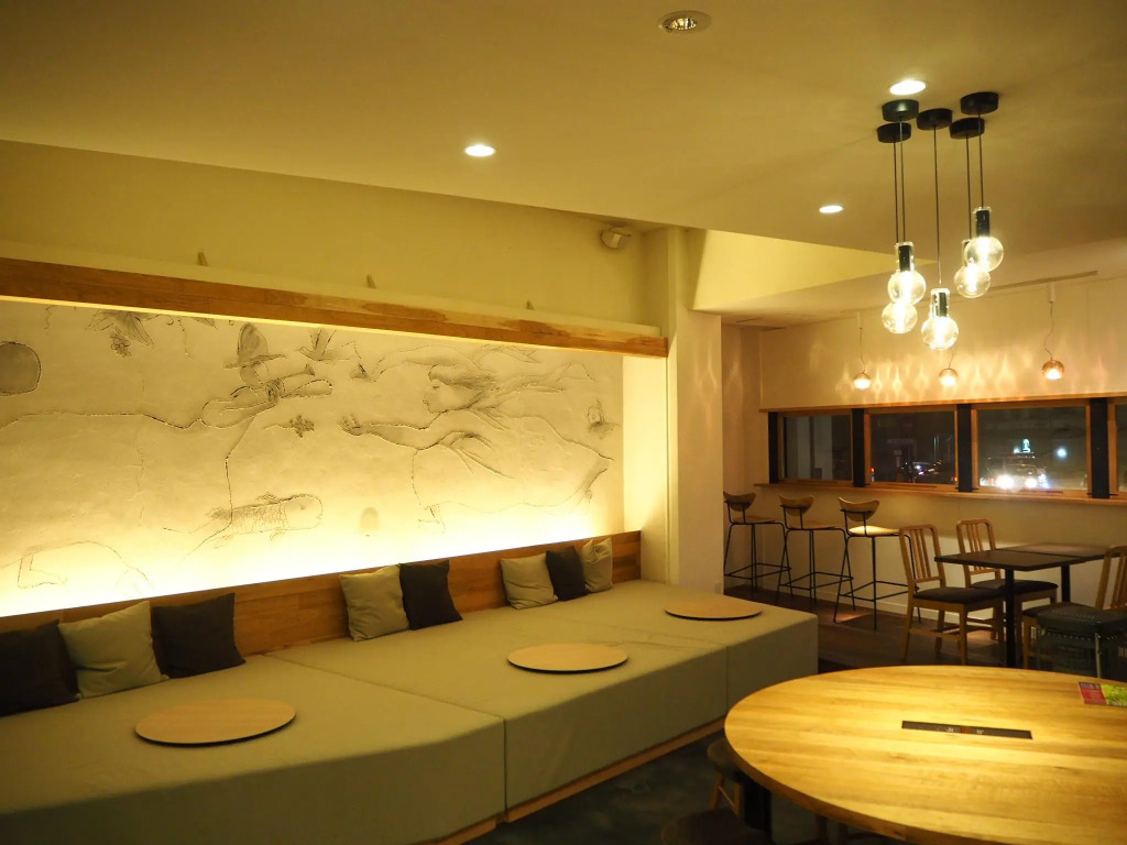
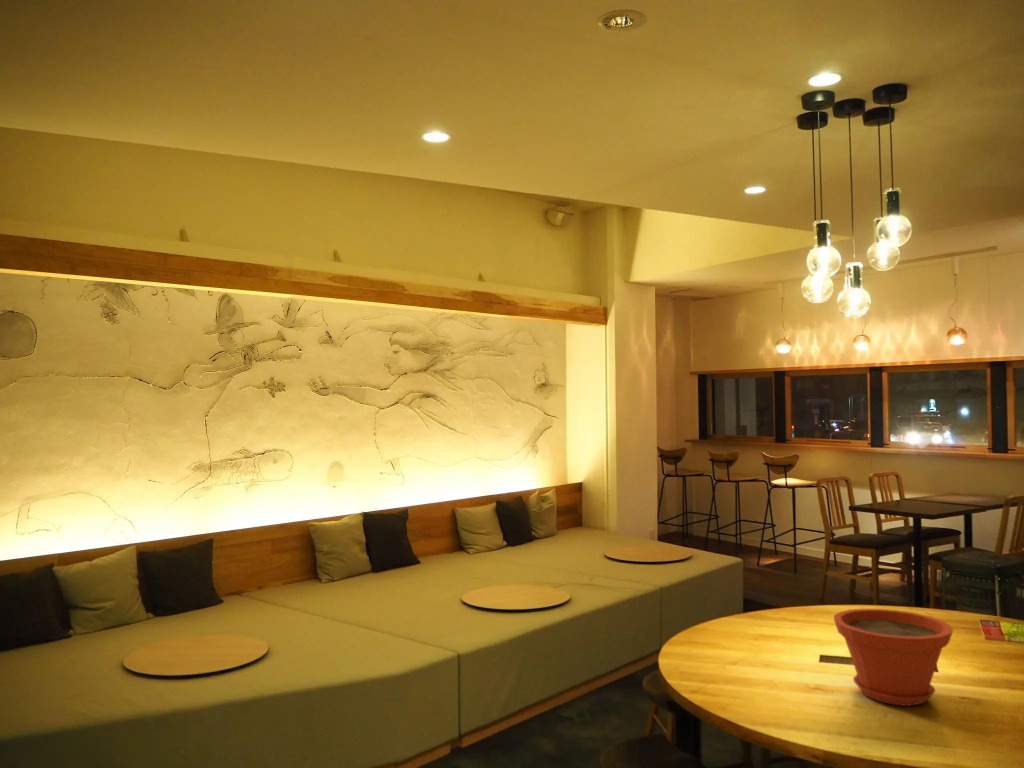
+ plant pot (892, 658)
